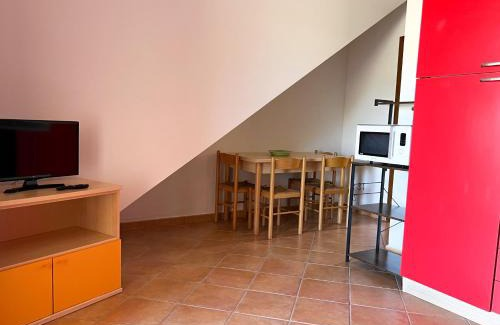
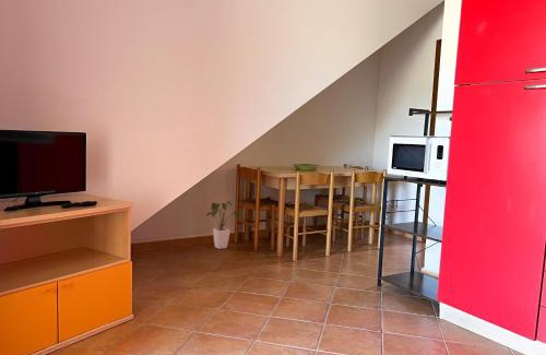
+ house plant (224, 224)
